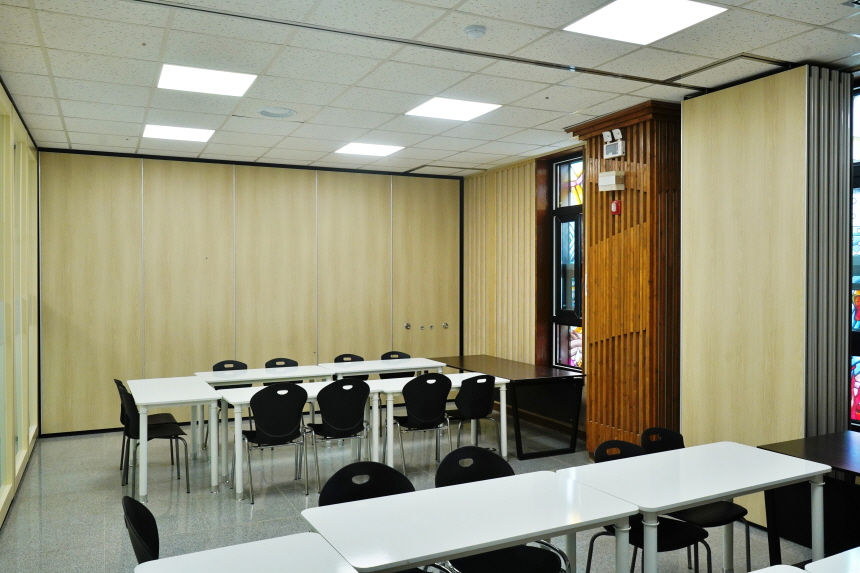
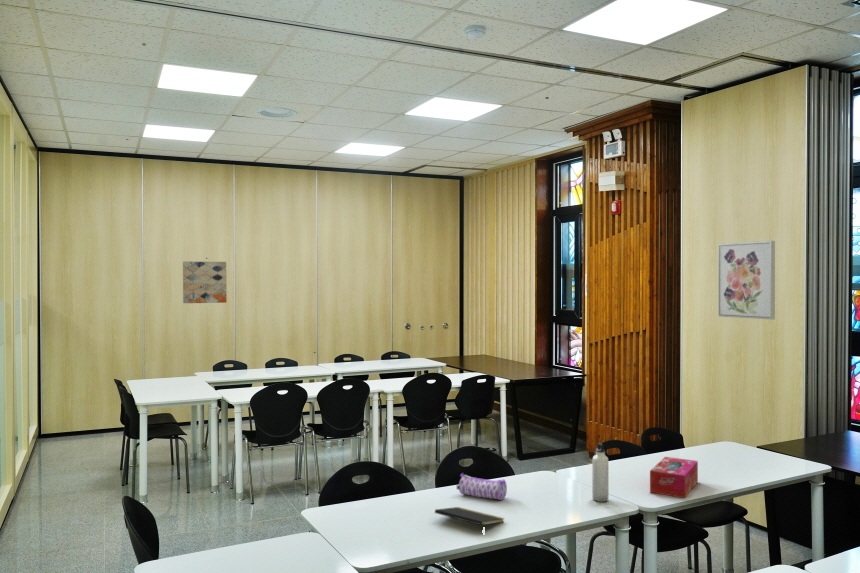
+ water bottle (600, 471)
+ notepad (469, 515)
+ tissue box (674, 476)
+ pencil case (482, 486)
+ wall art (745, 280)
+ wall art (204, 282)
